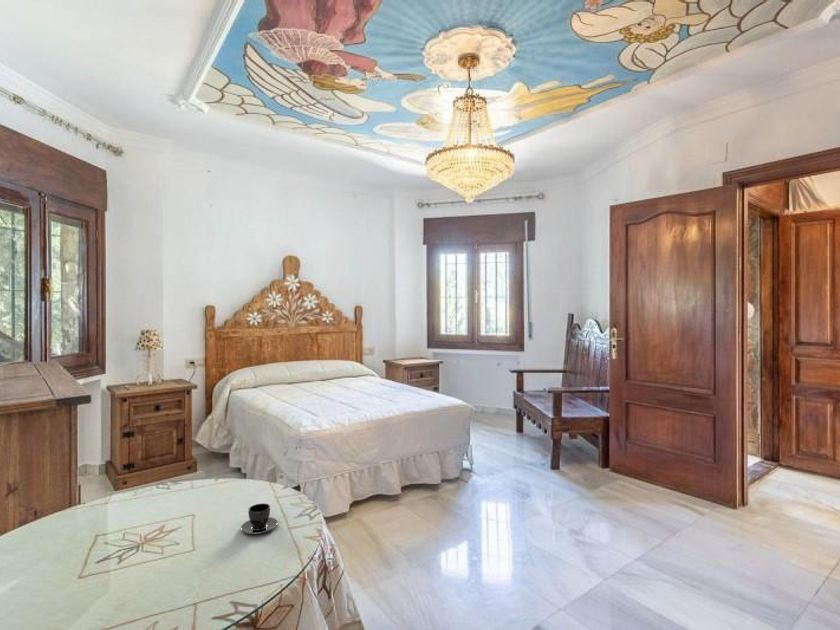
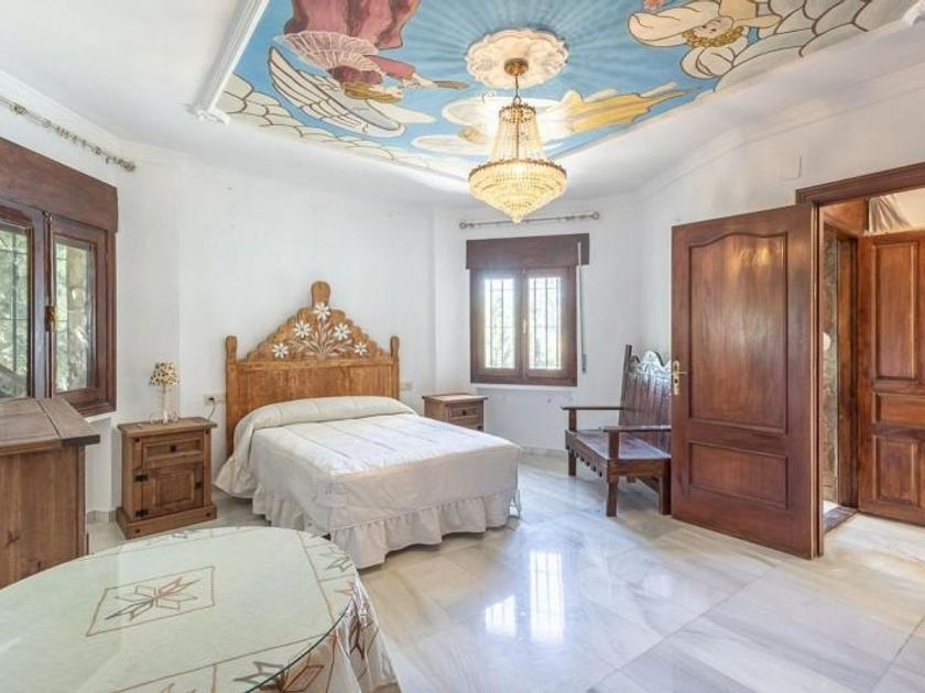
- teacup (259, 517)
